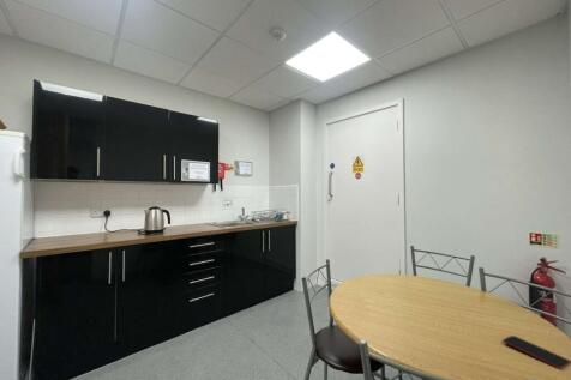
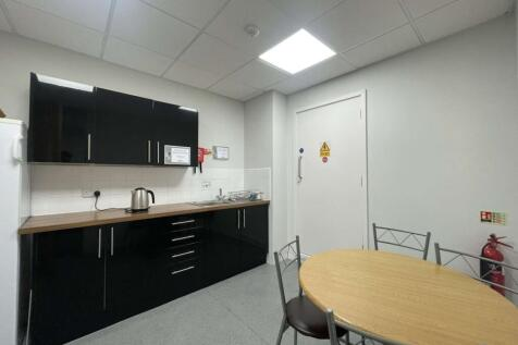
- smartphone (534, 350)
